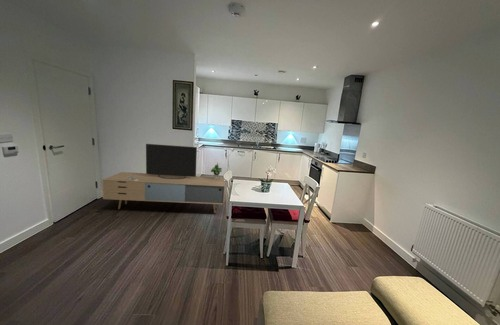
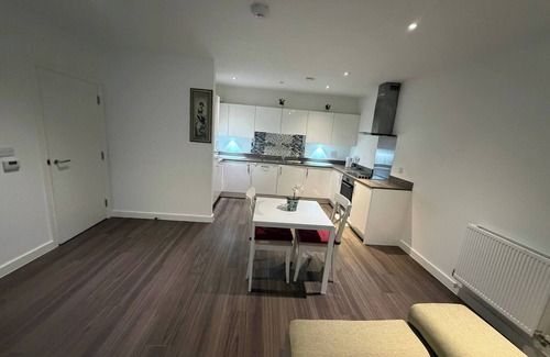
- media console (170, 177)
